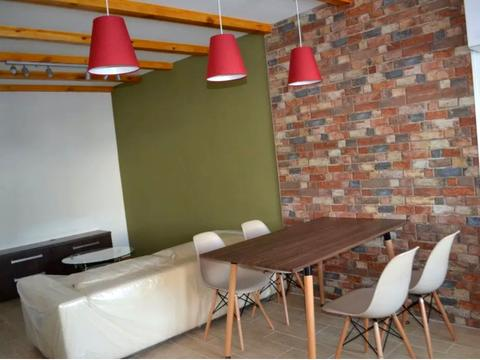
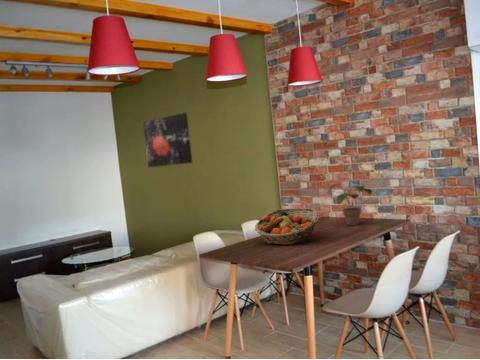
+ wall art (166, 141)
+ fruit basket (287, 226)
+ potted plant (349, 203)
